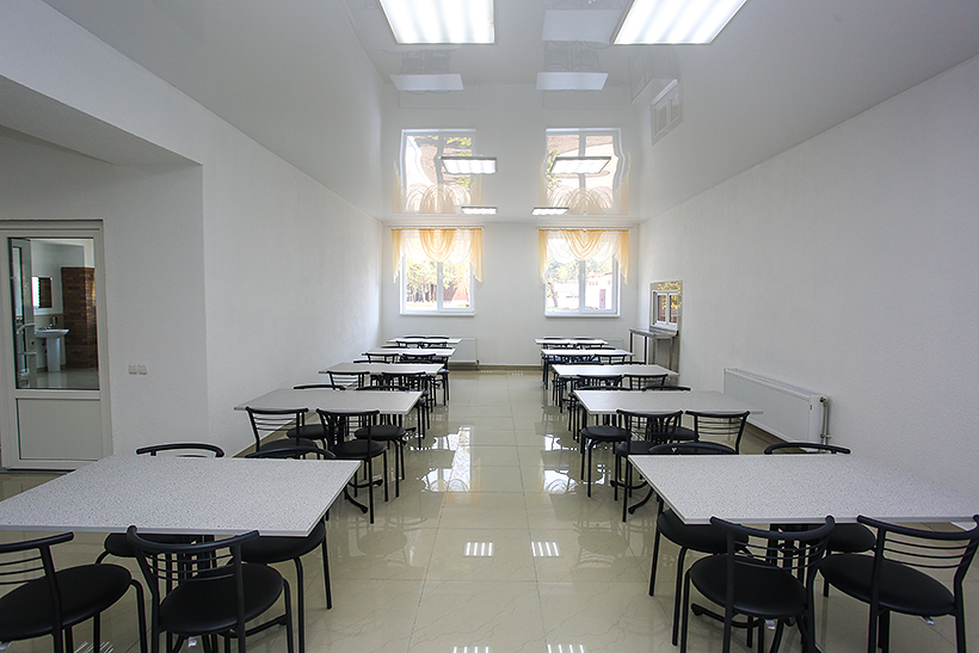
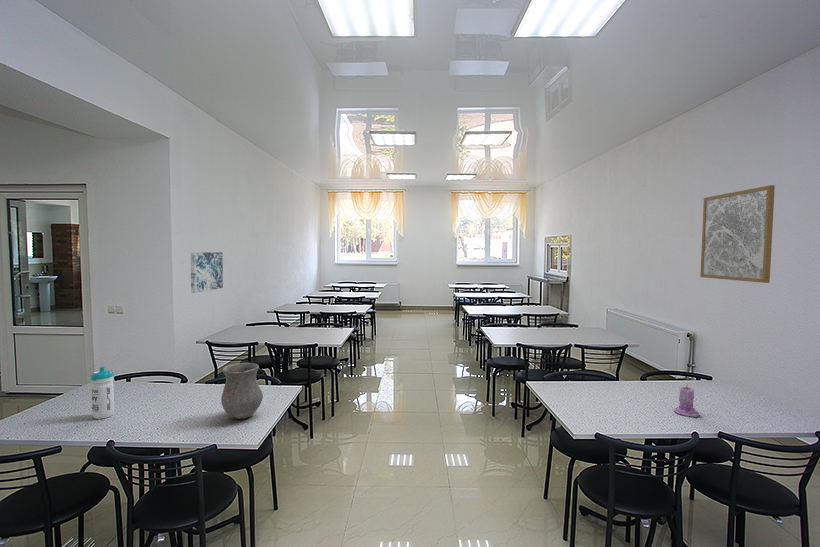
+ wall art (207, 271)
+ candle (687, 398)
+ wall art (733, 236)
+ water bottle (102, 391)
+ vase (242, 391)
